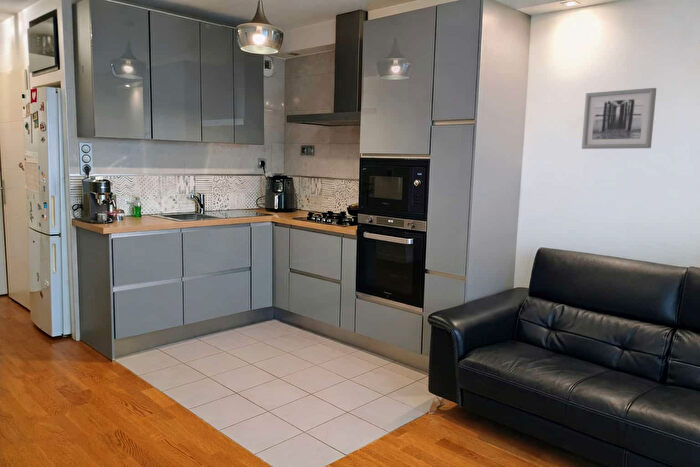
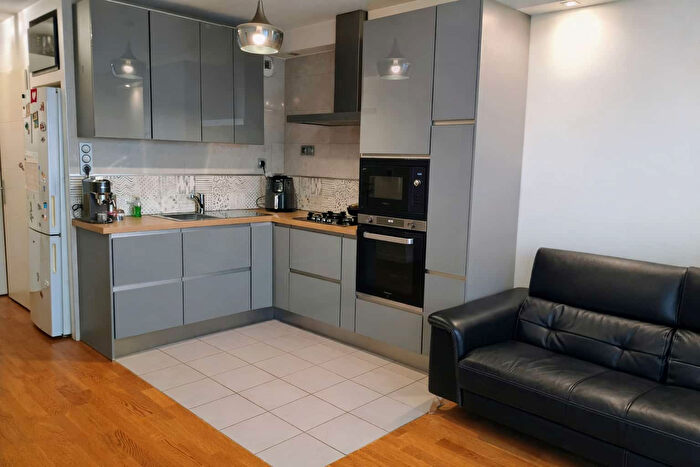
- wall art (617, 119)
